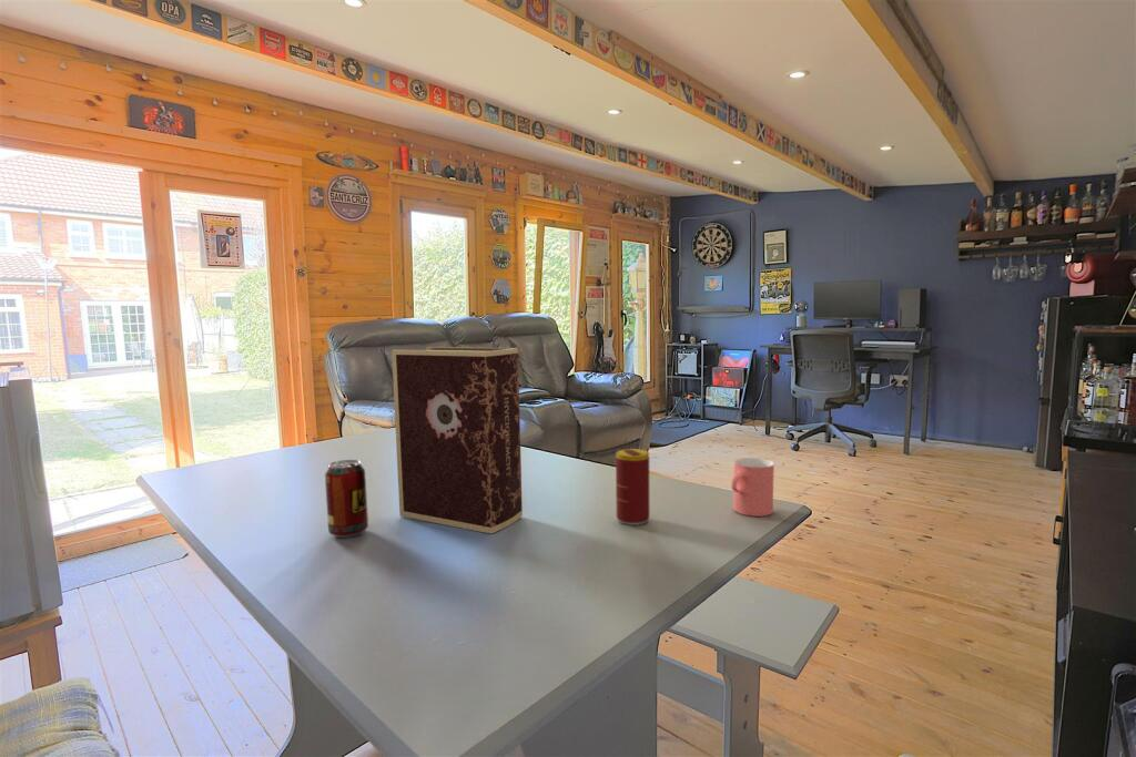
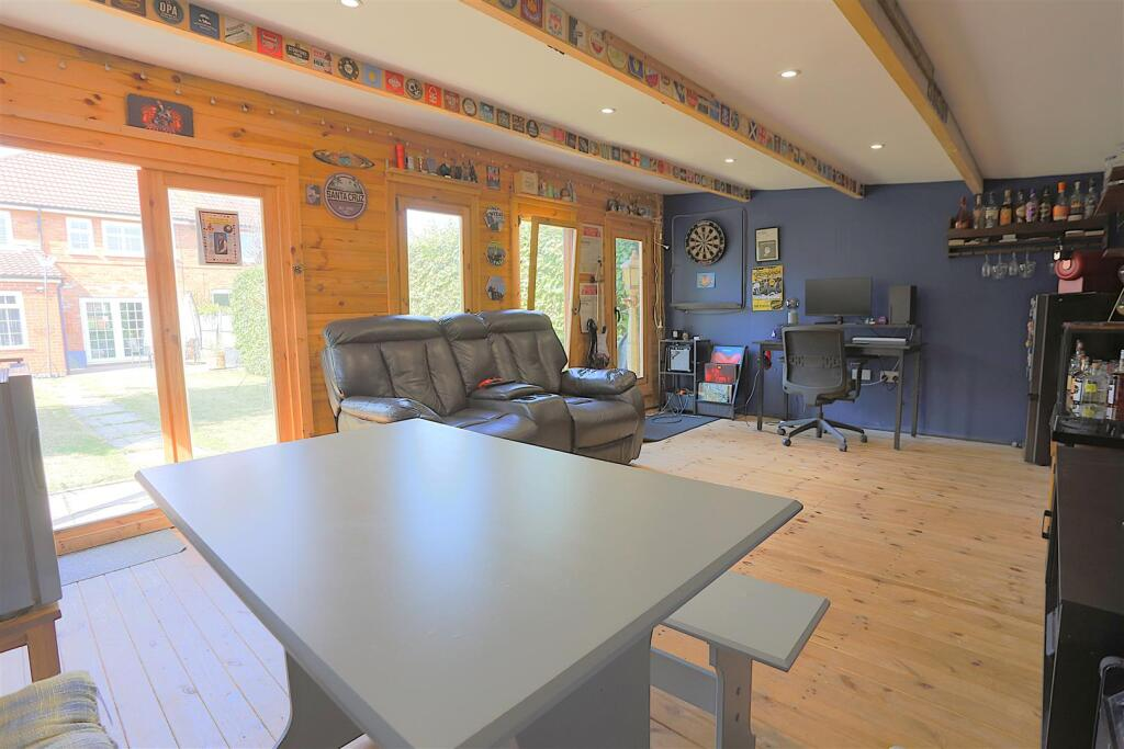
- beverage can (346, 497)
- beverage can (632, 485)
- cup (748, 488)
- book (458, 433)
